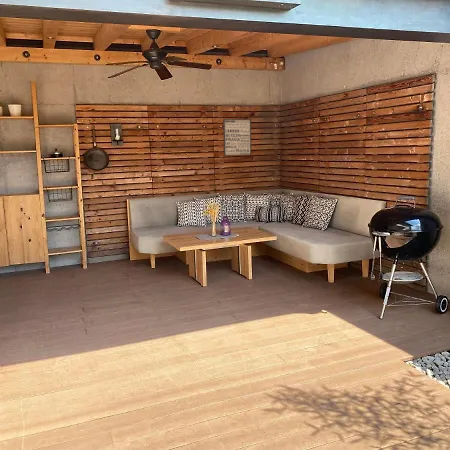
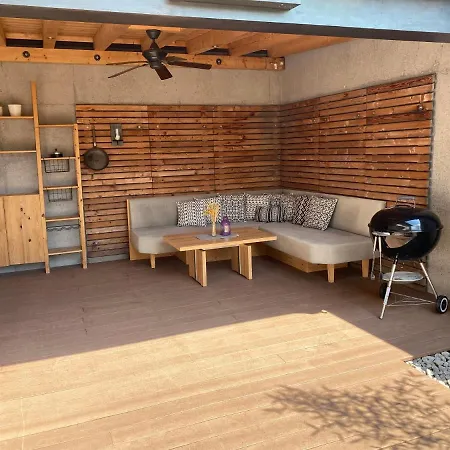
- wall art (237, 137)
